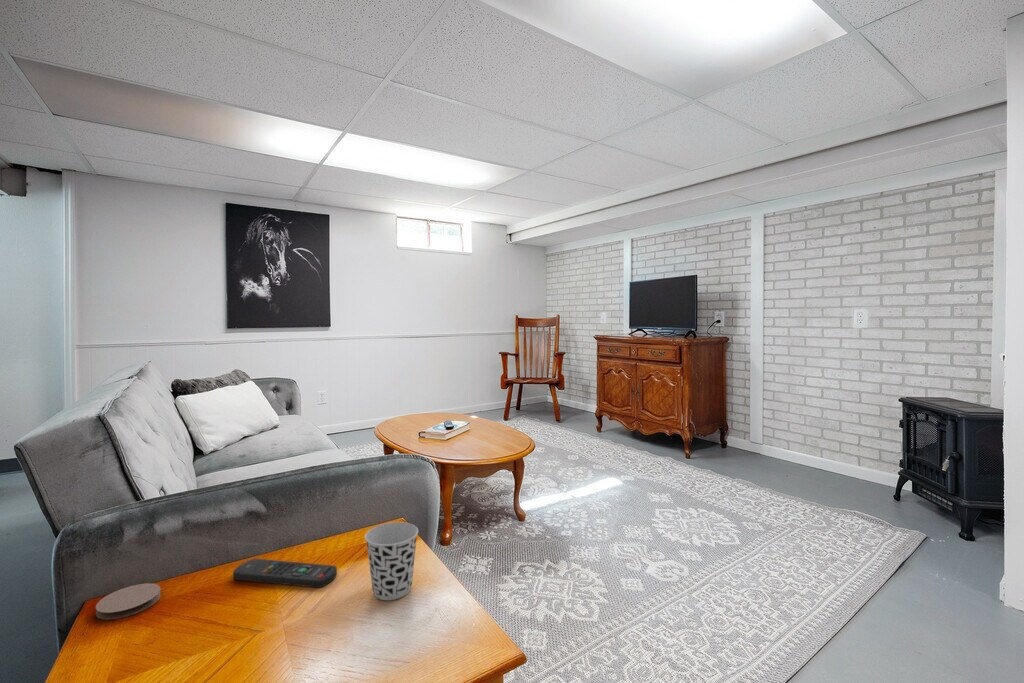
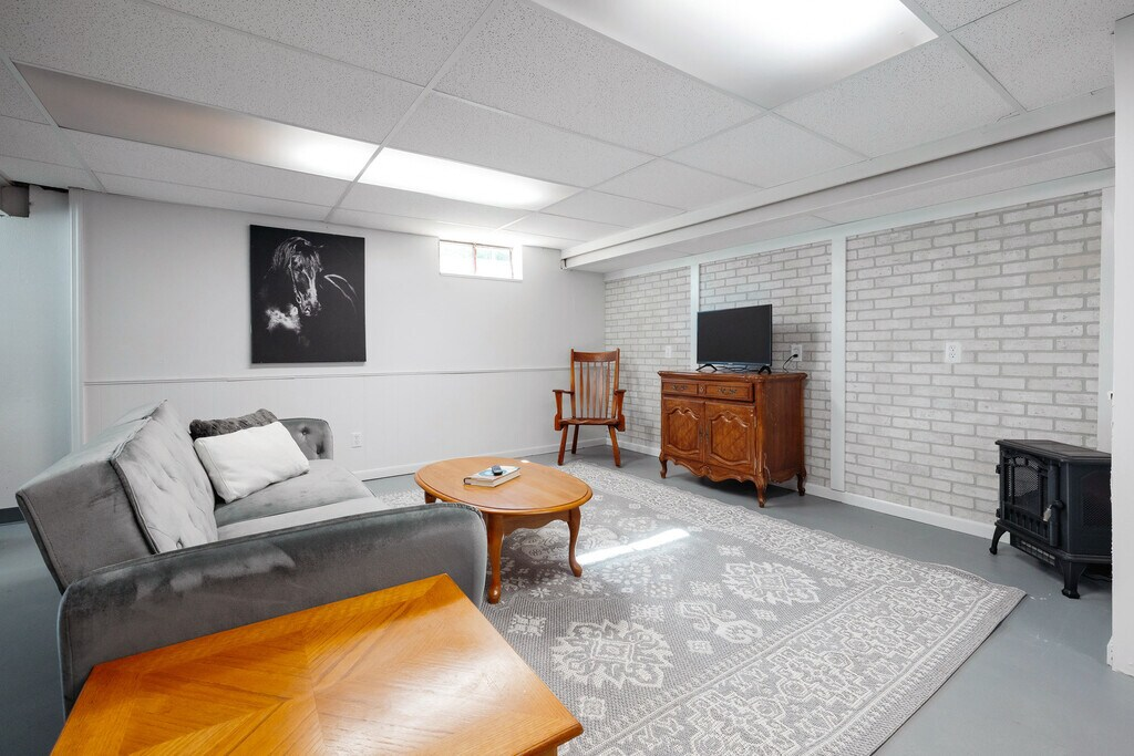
- coaster (129, 600)
- remote control (285, 572)
- cup (392, 561)
